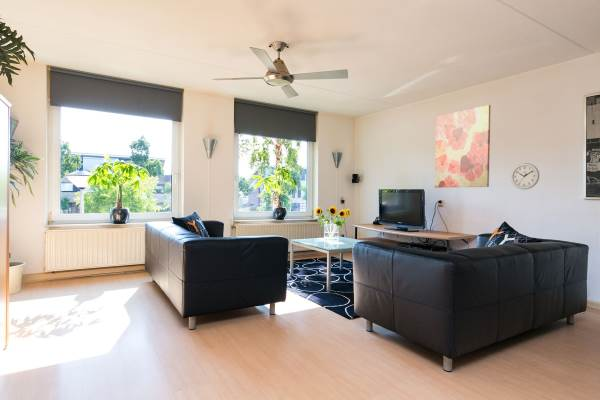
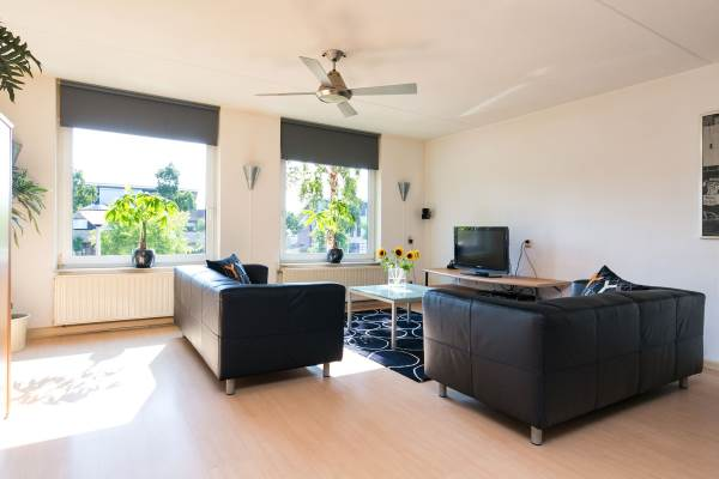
- wall clock (524, 176)
- wall art (460, 149)
